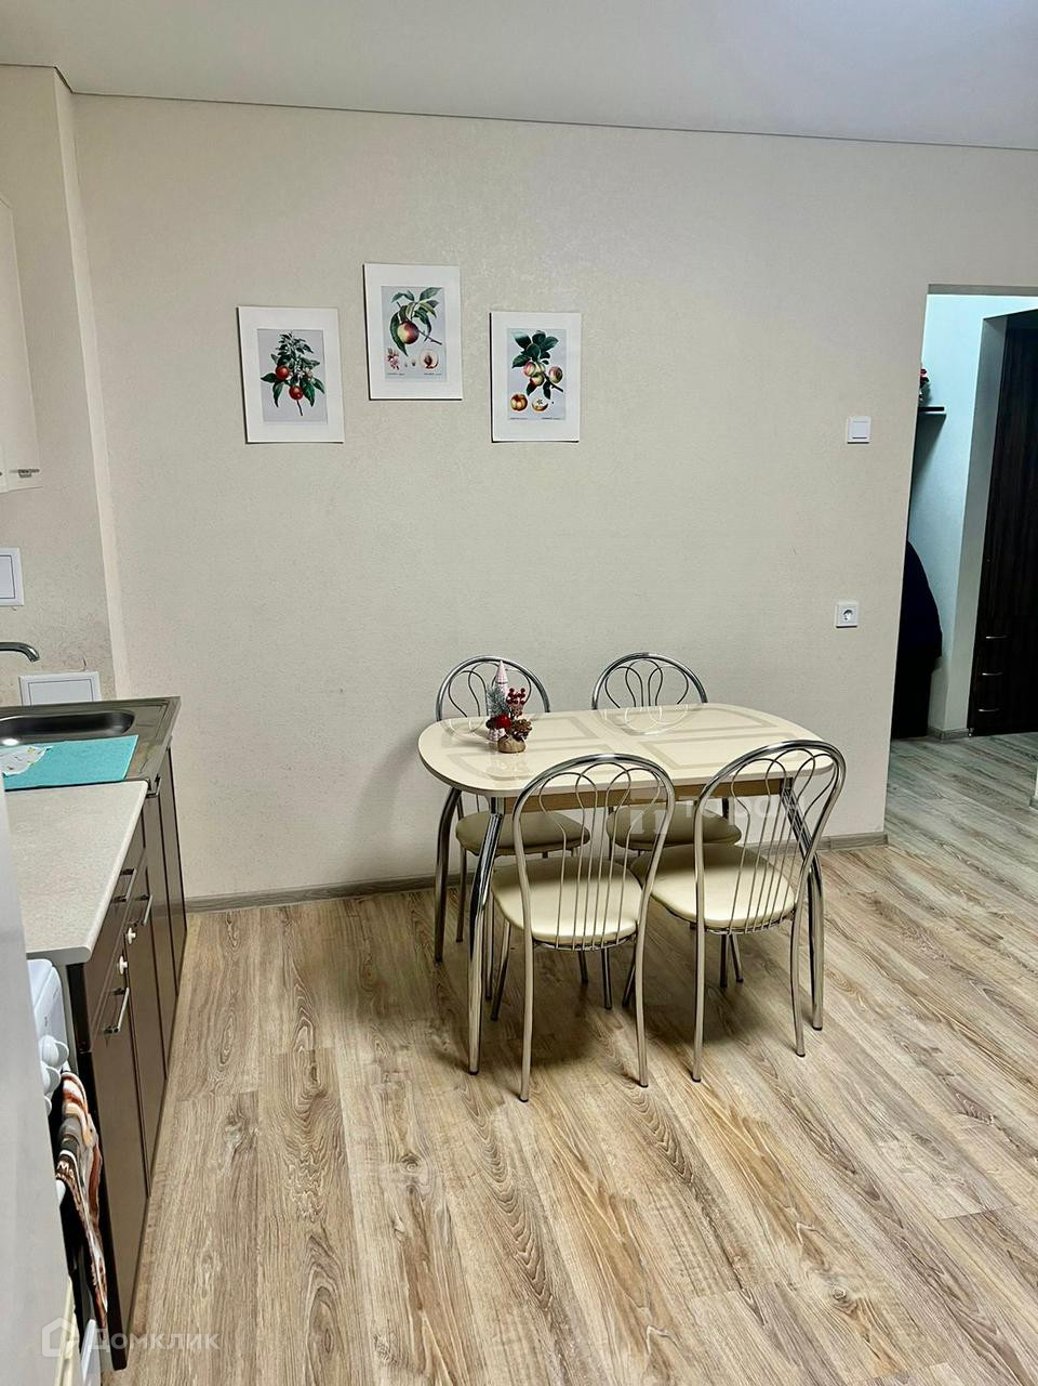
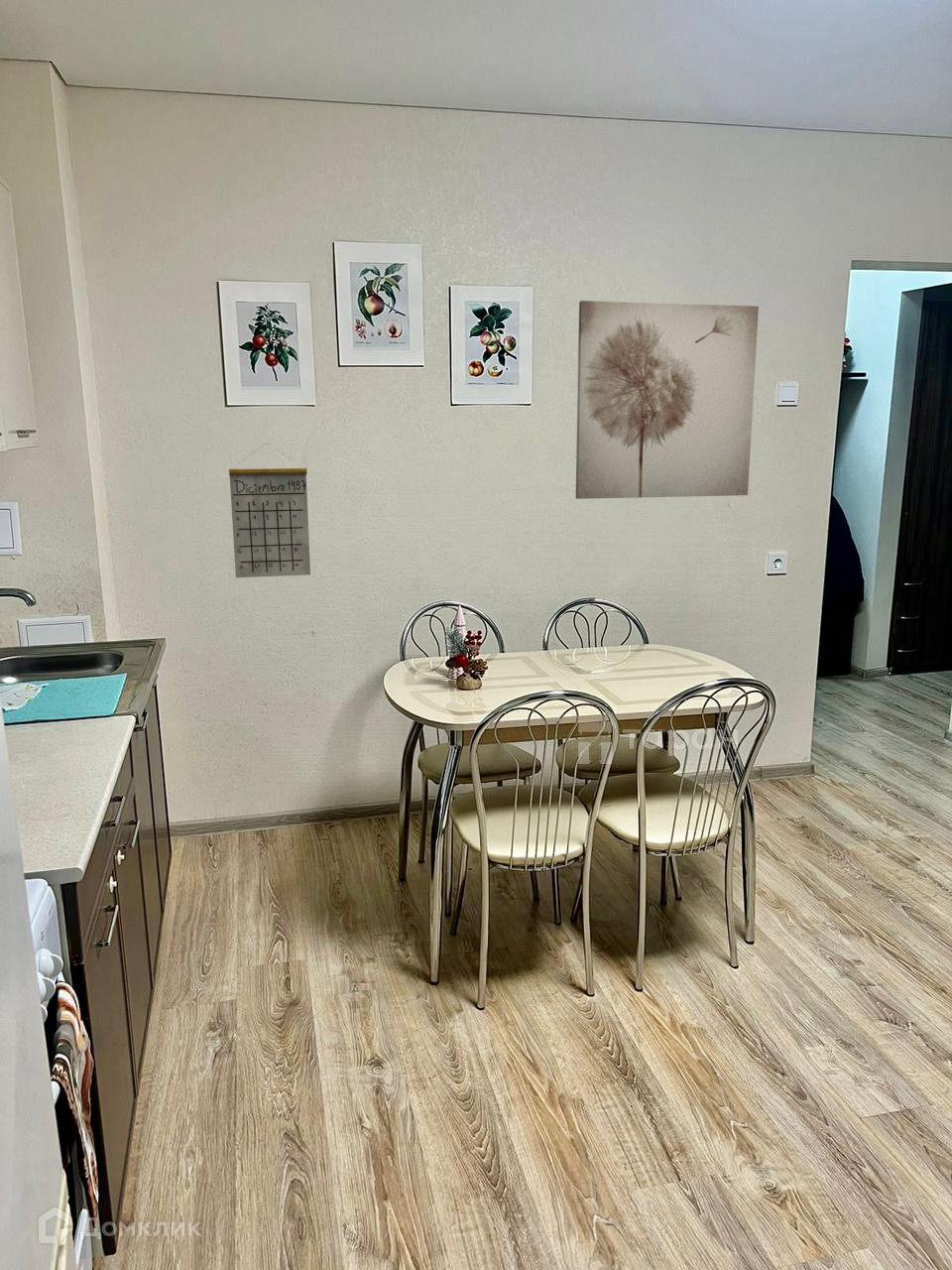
+ calendar (270, 510)
+ wall art (666, 402)
